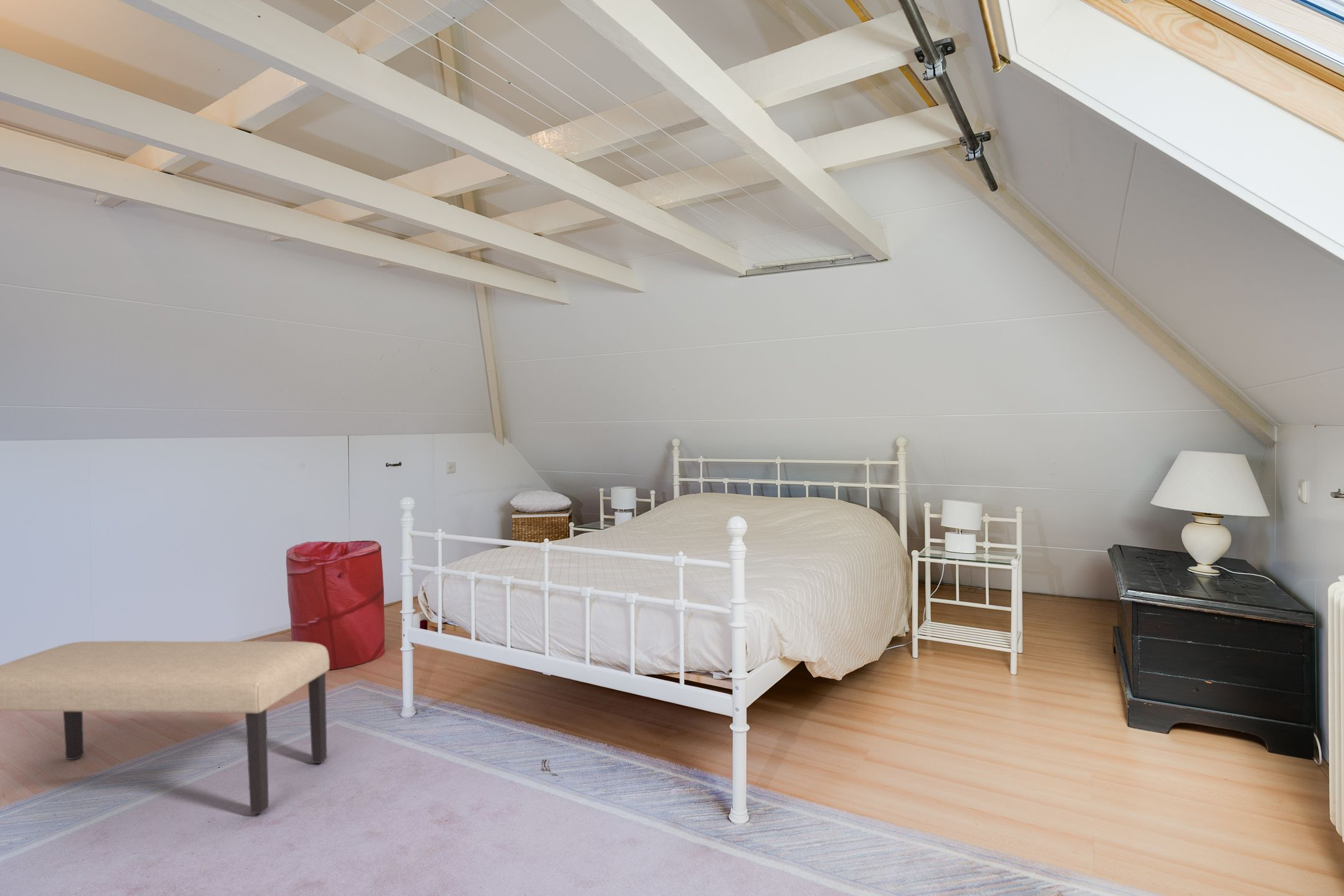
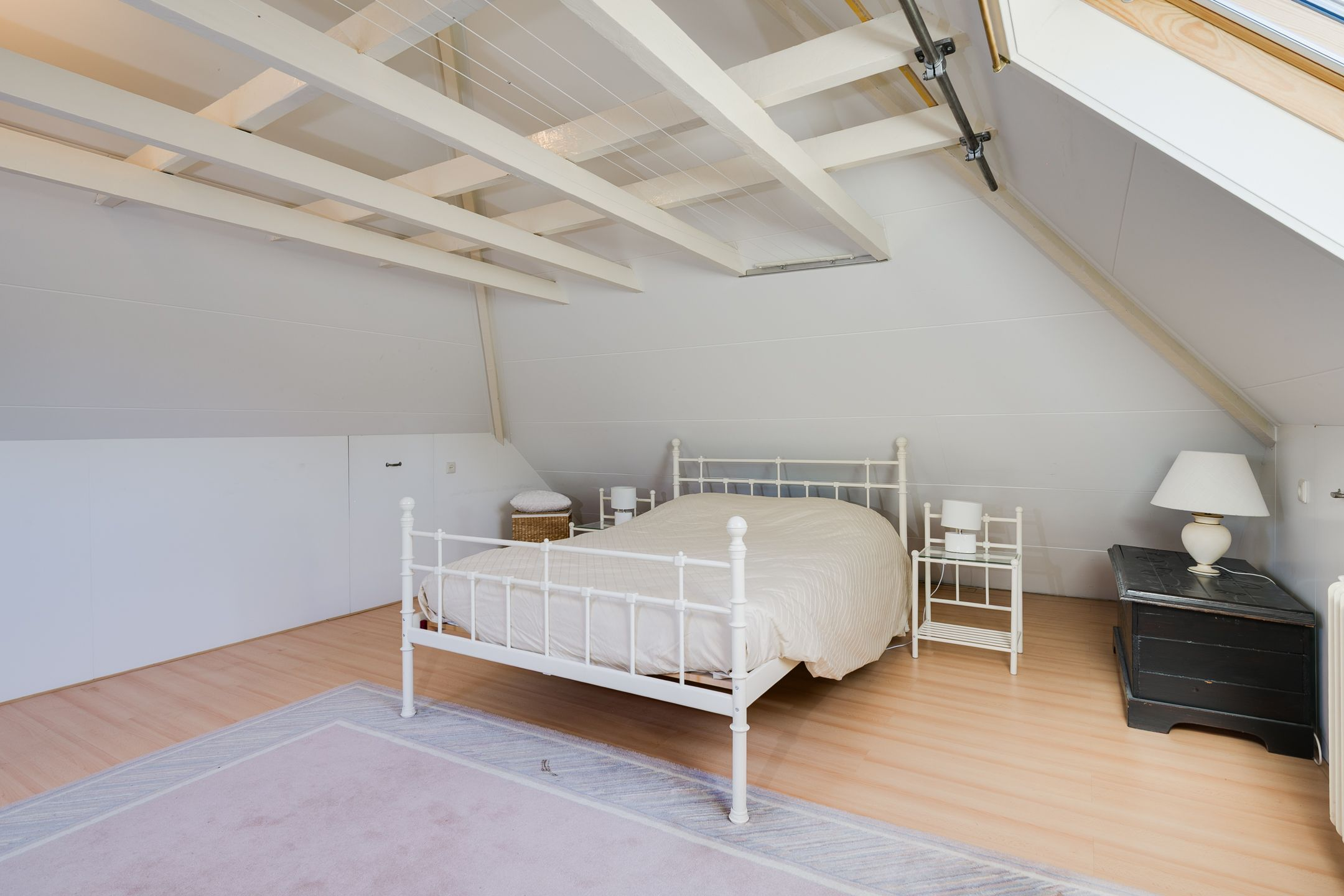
- laundry hamper (337, 600)
- bench (157, 712)
